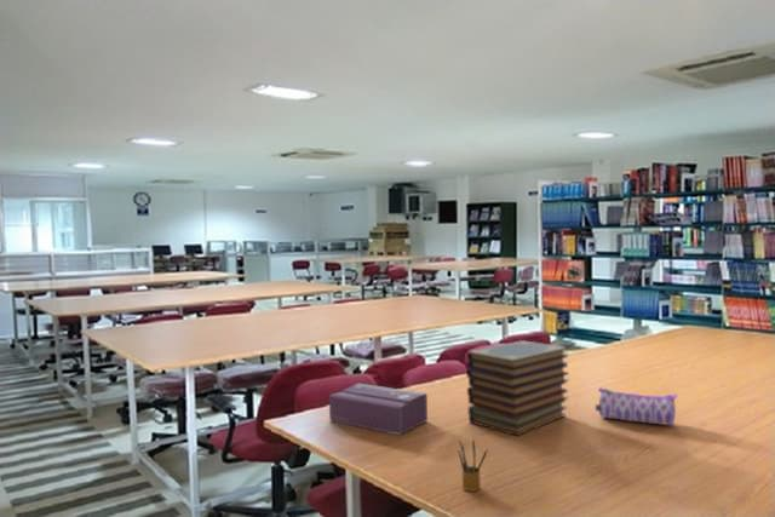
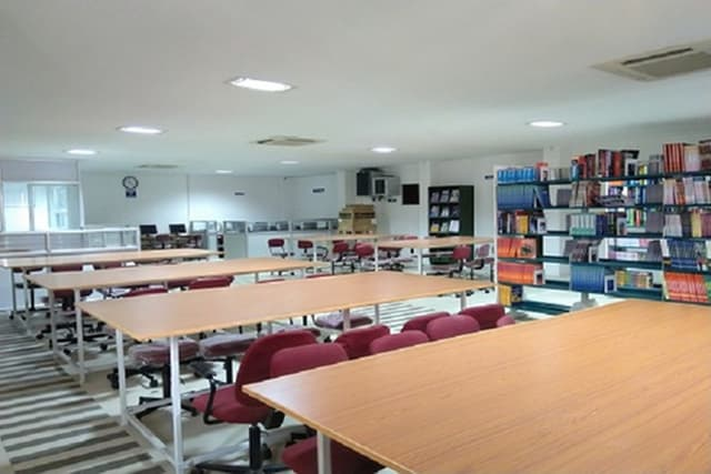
- pencil case (636, 404)
- pencil box (472, 466)
- tissue box (378, 407)
- book stack (517, 384)
